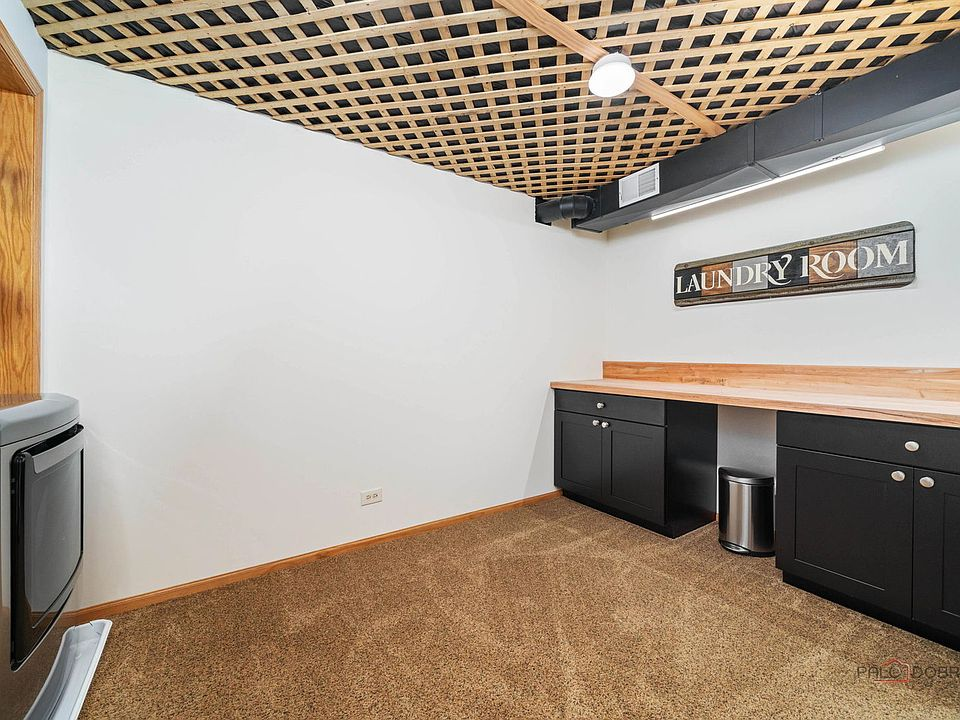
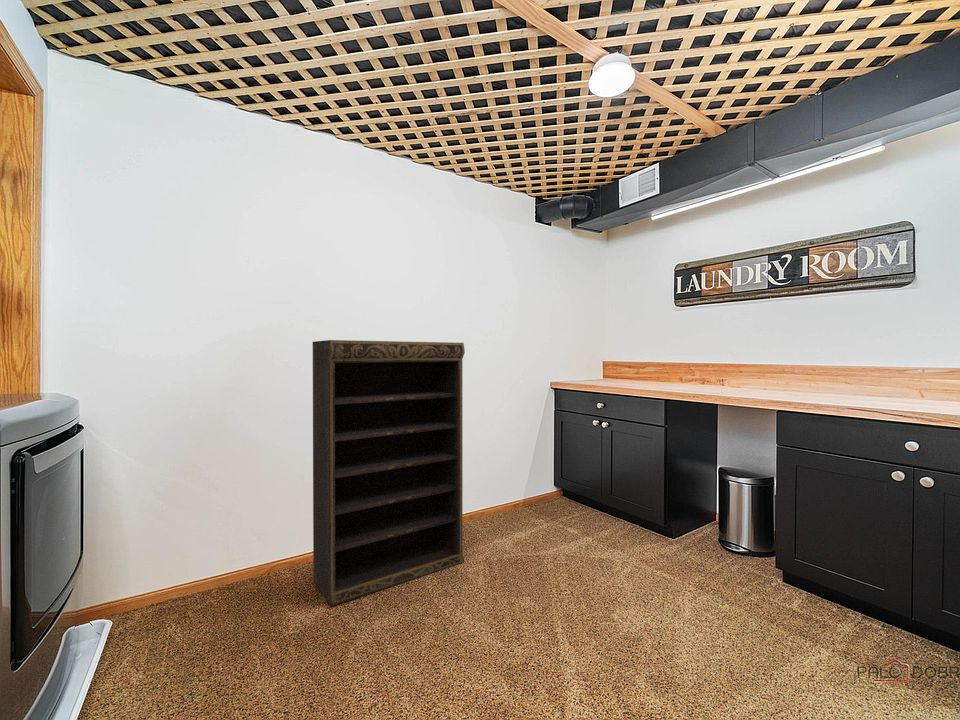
+ bookshelf (391, 457)
